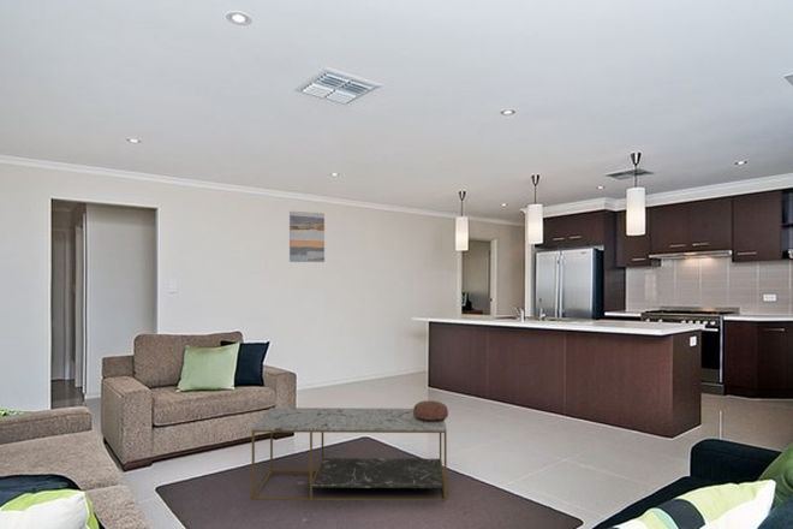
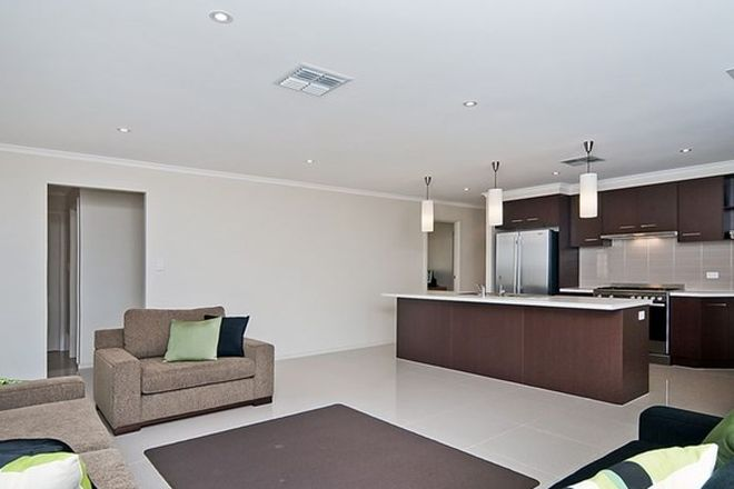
- decorative bowl (430, 409)
- wall art (306, 237)
- coffee table (352, 458)
